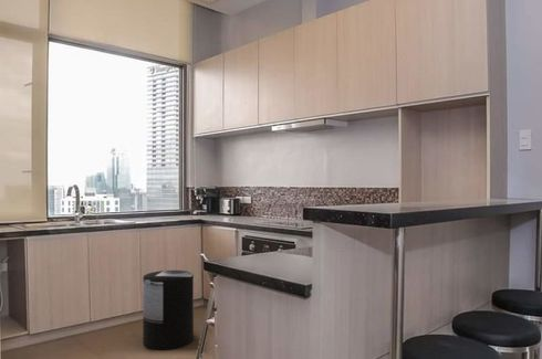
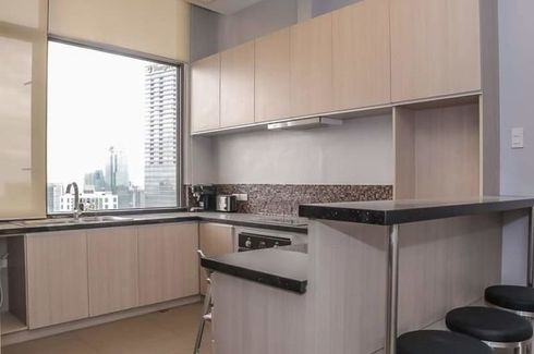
- trash can (168, 307)
